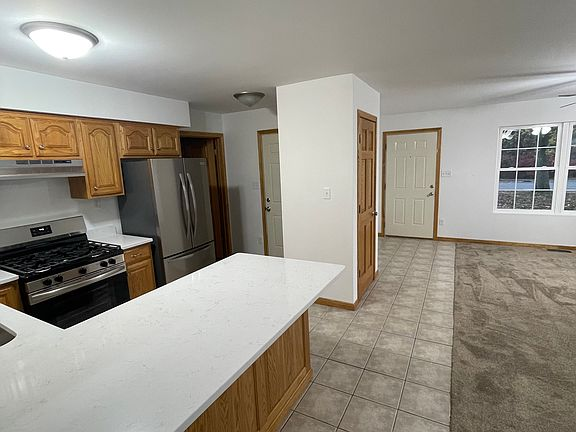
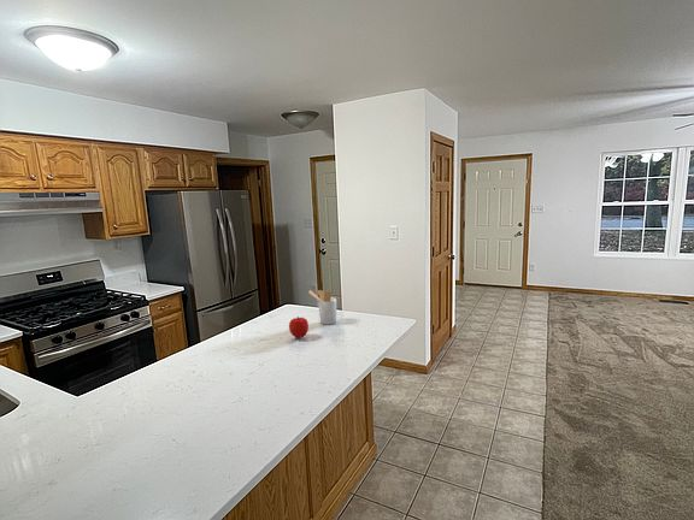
+ utensil holder (322, 306)
+ fruit (298, 326)
